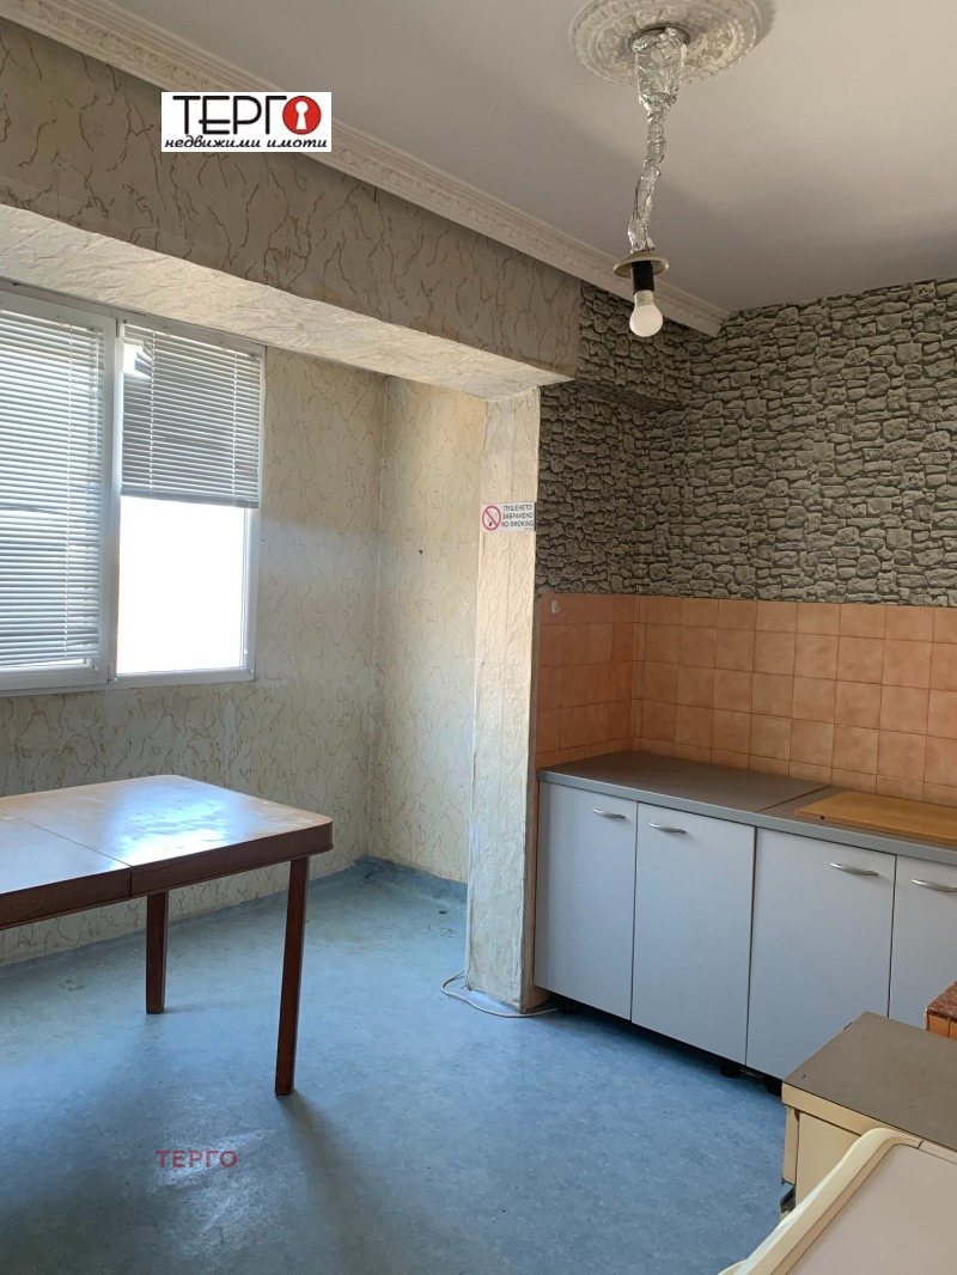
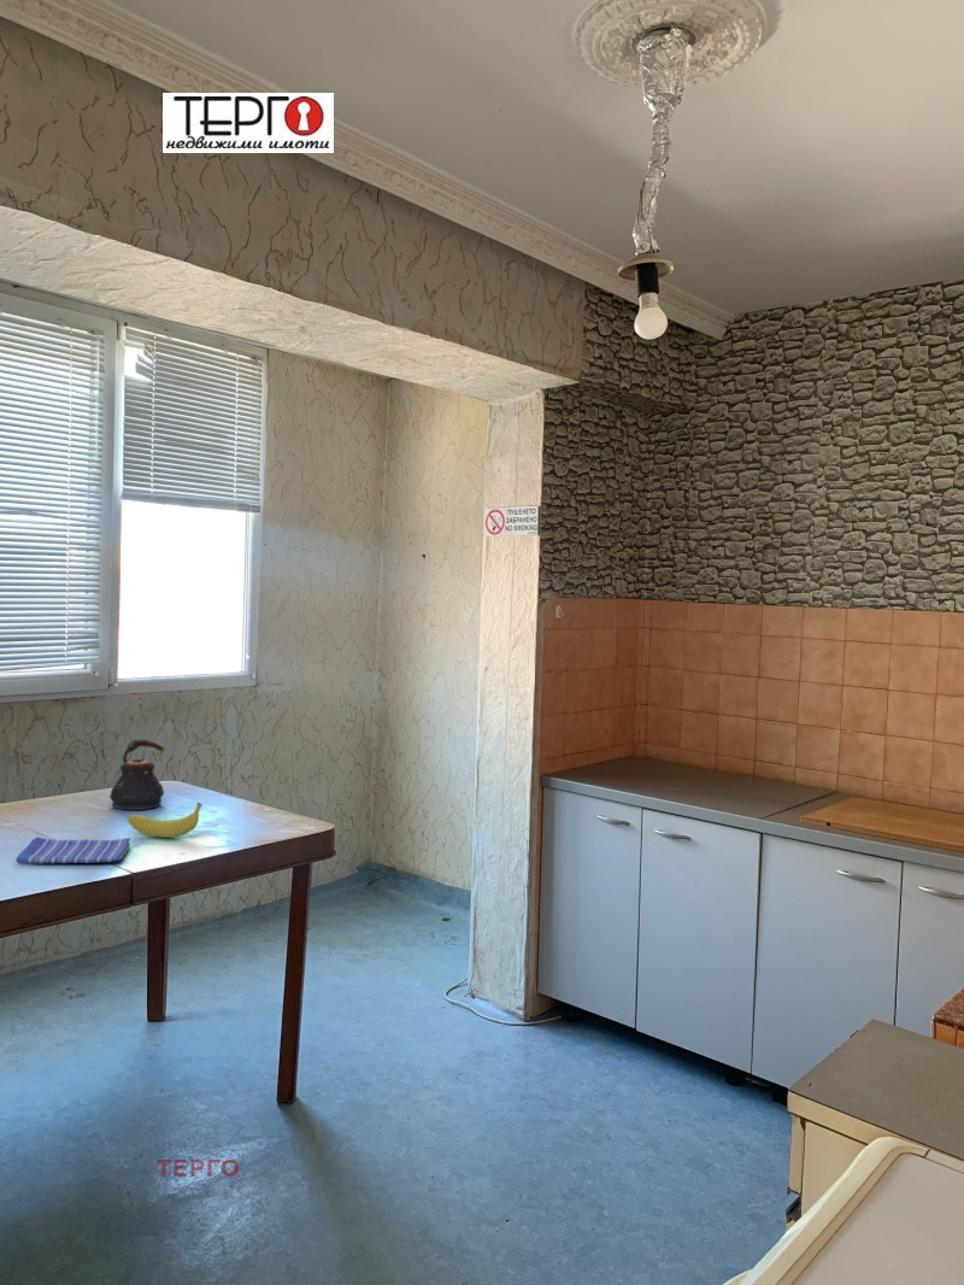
+ dish towel (75, 849)
+ fruit (164, 821)
+ teapot (136, 771)
